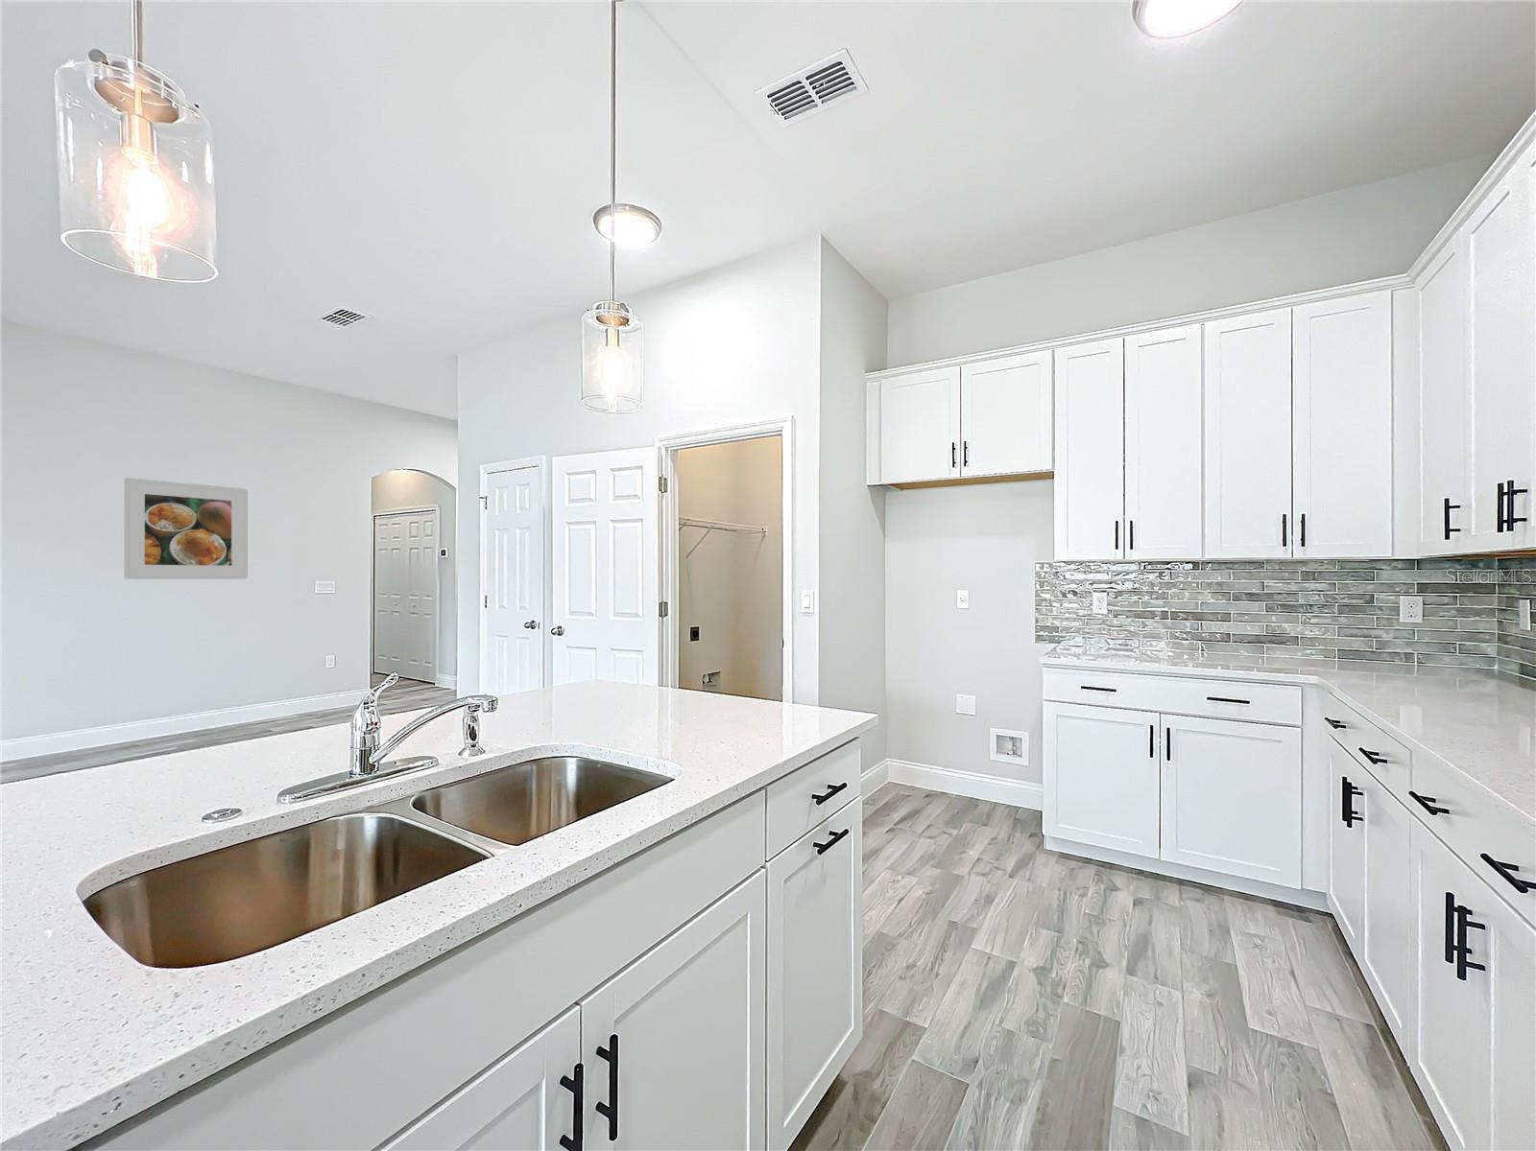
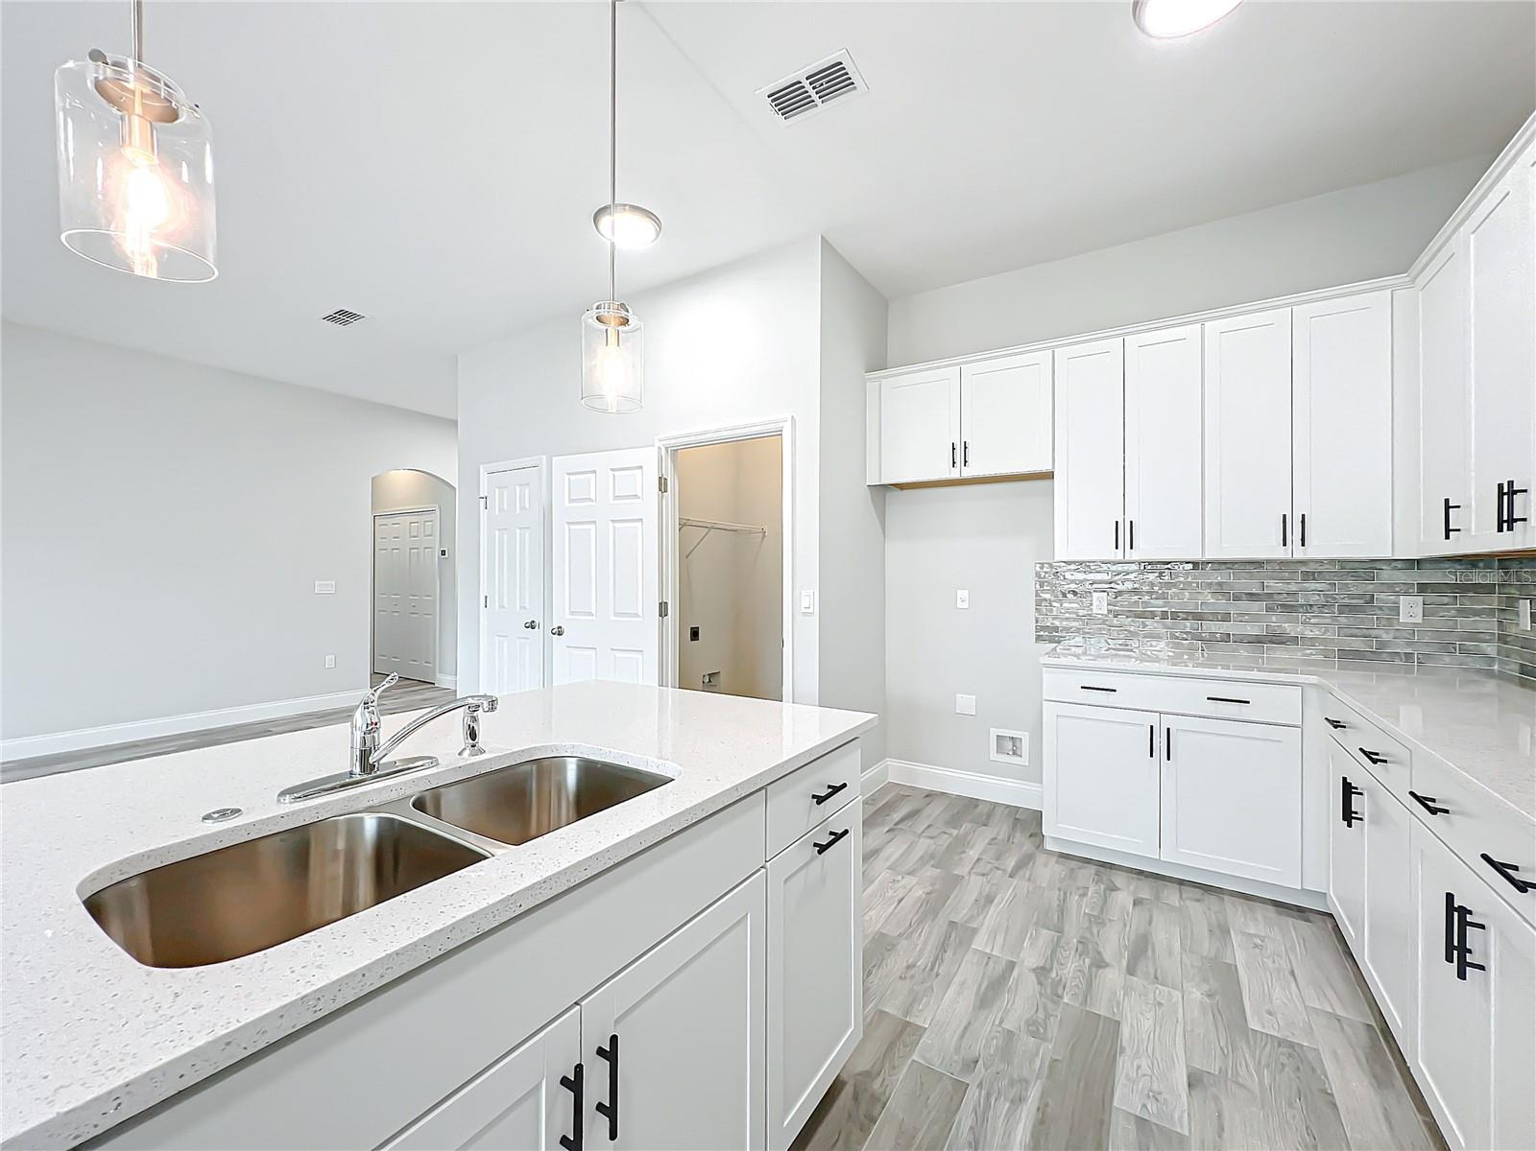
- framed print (189, 532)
